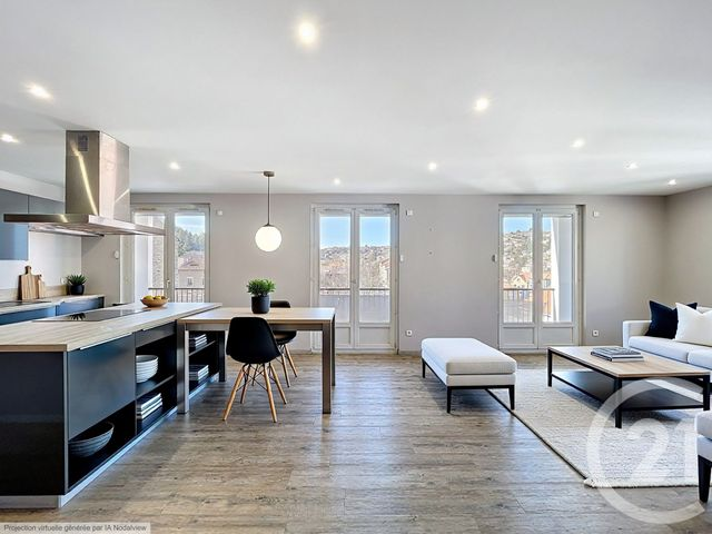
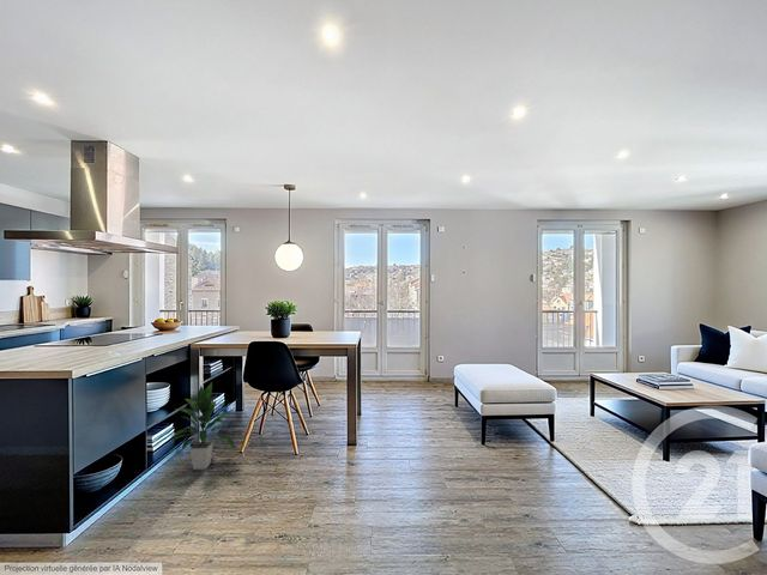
+ indoor plant (204, 426)
